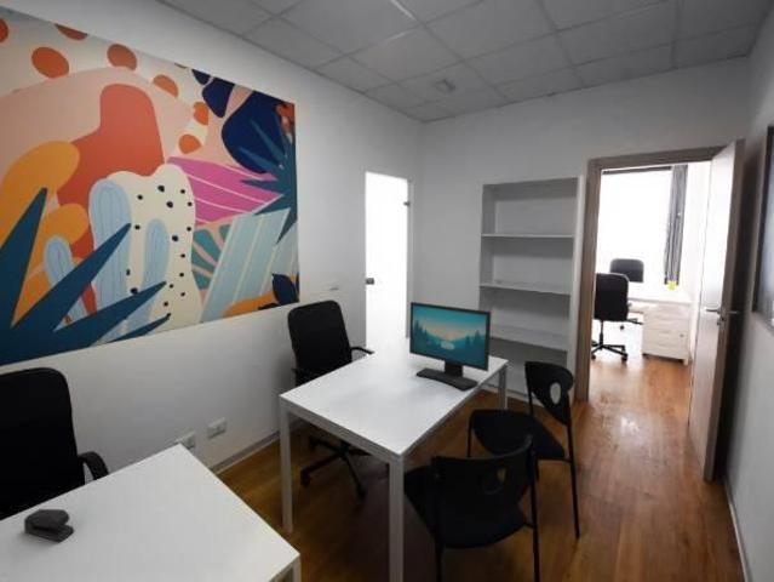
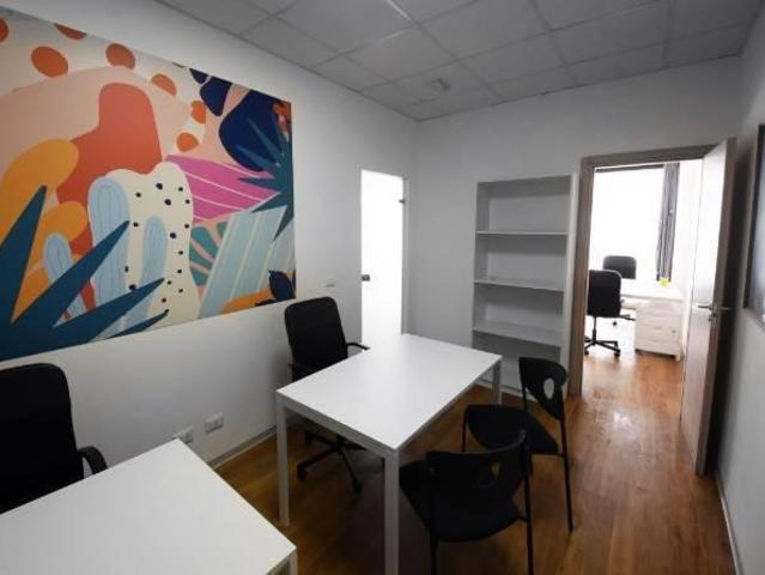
- stapler (47, 520)
- computer monitor (447, 342)
